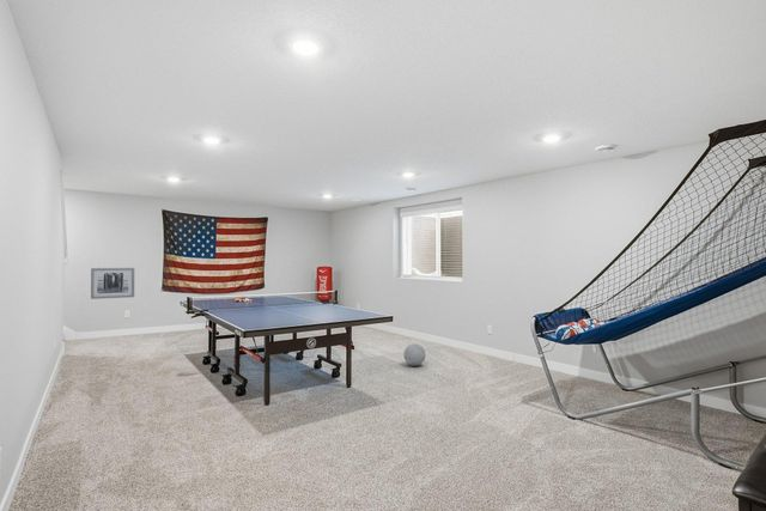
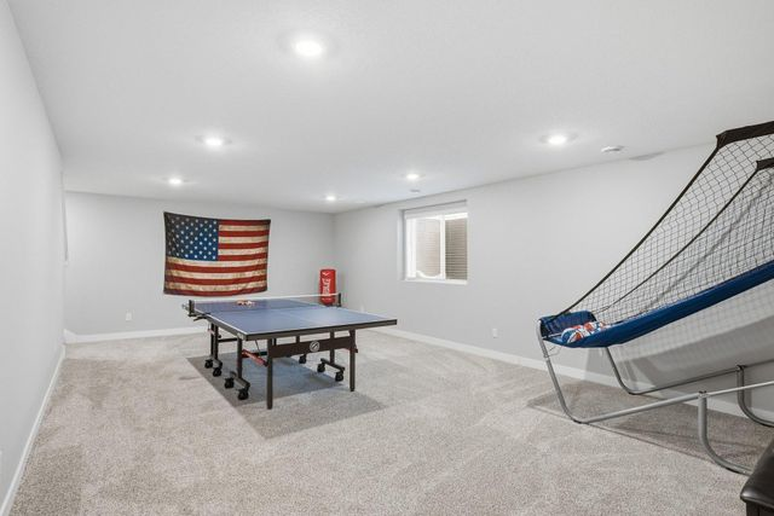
- ball (414, 354)
- wall art (113, 282)
